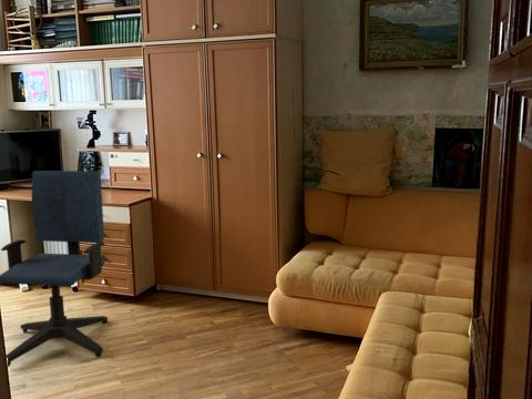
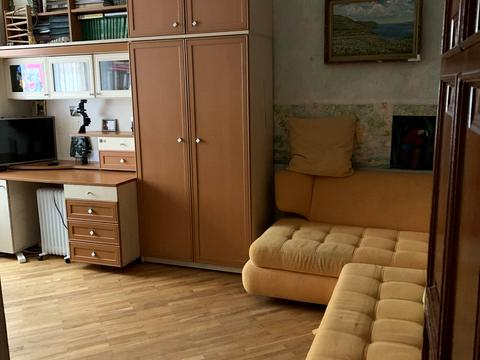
- office chair (53, 262)
